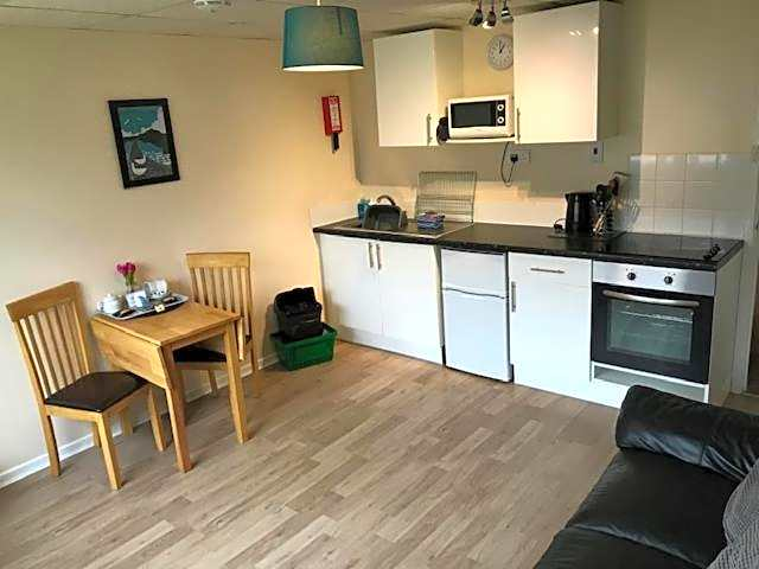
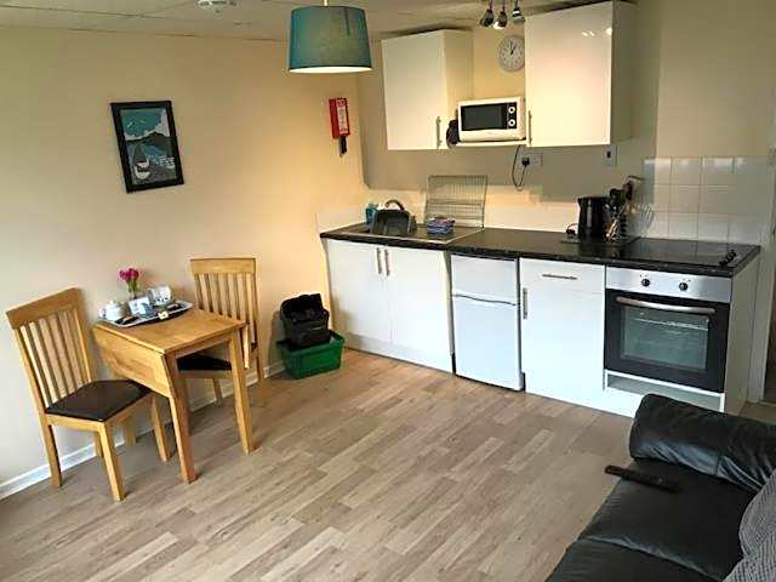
+ remote control (640, 478)
